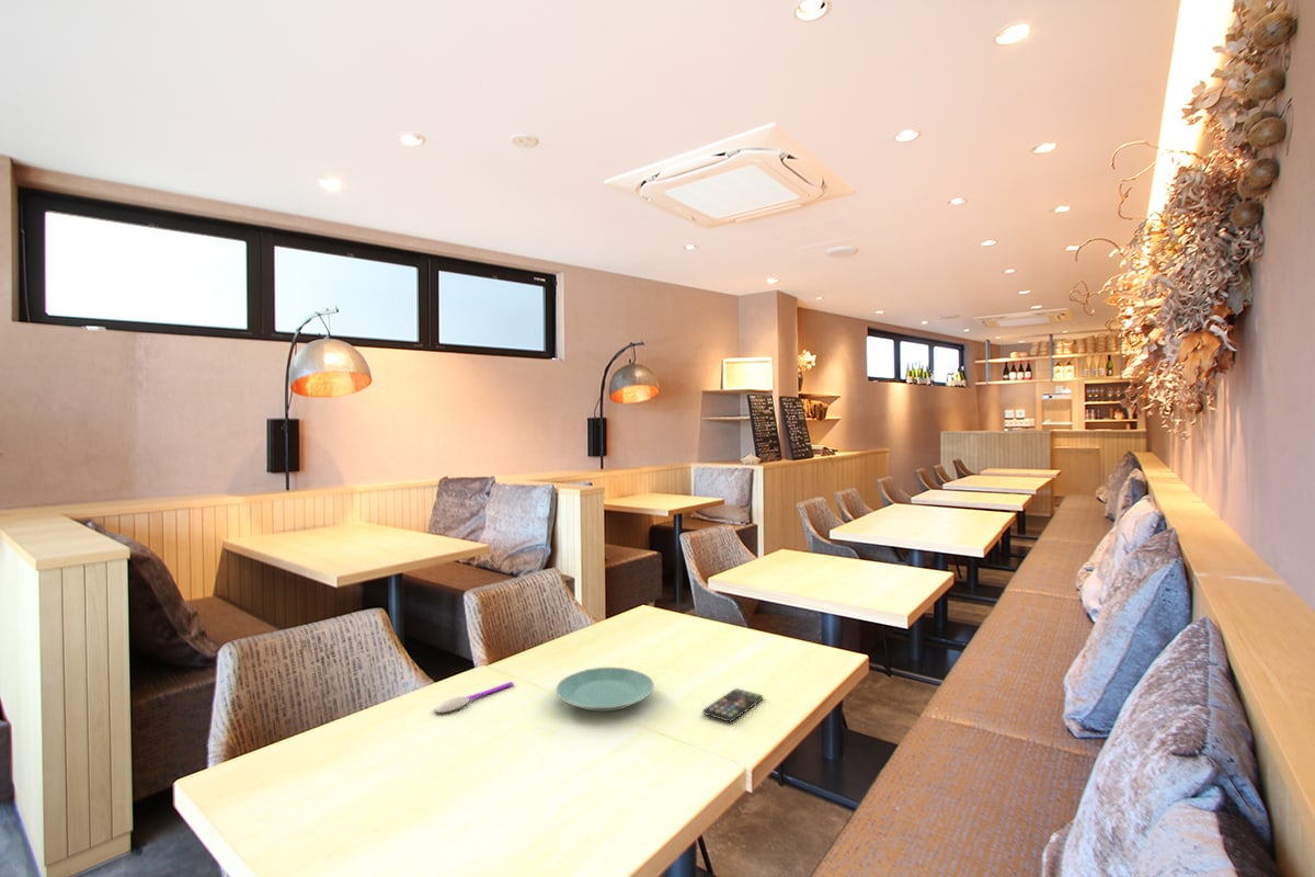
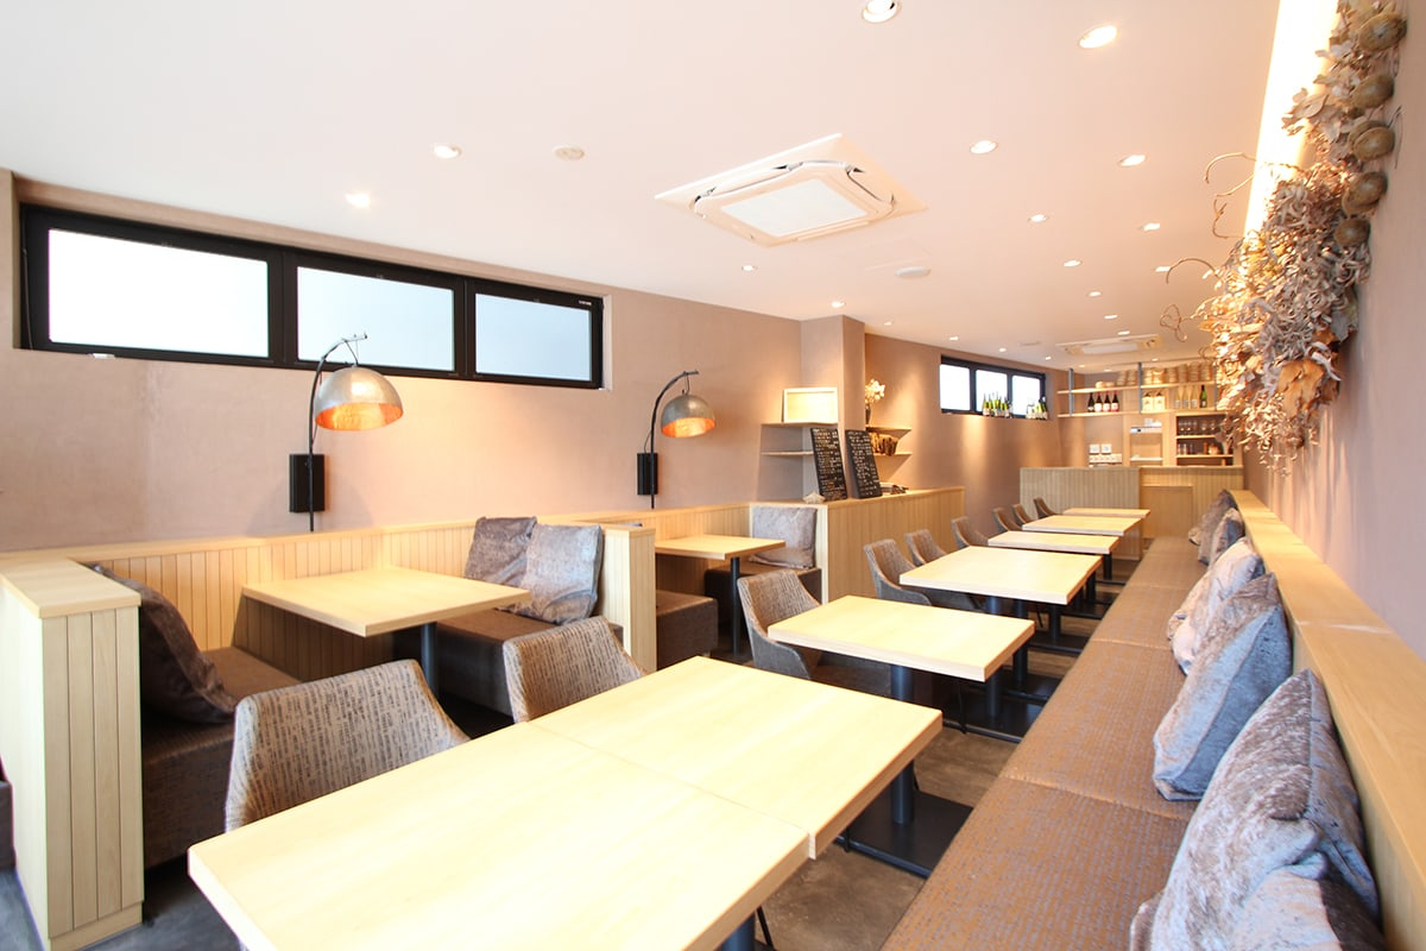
- spoon (476, 695)
- smartphone (733, 704)
- plate (605, 691)
